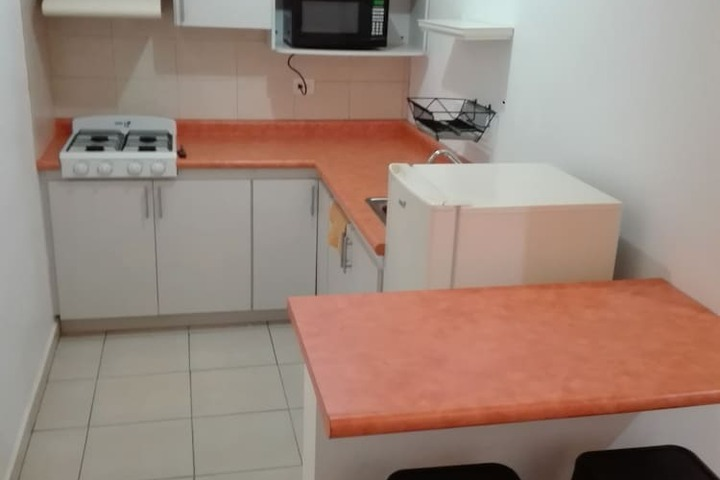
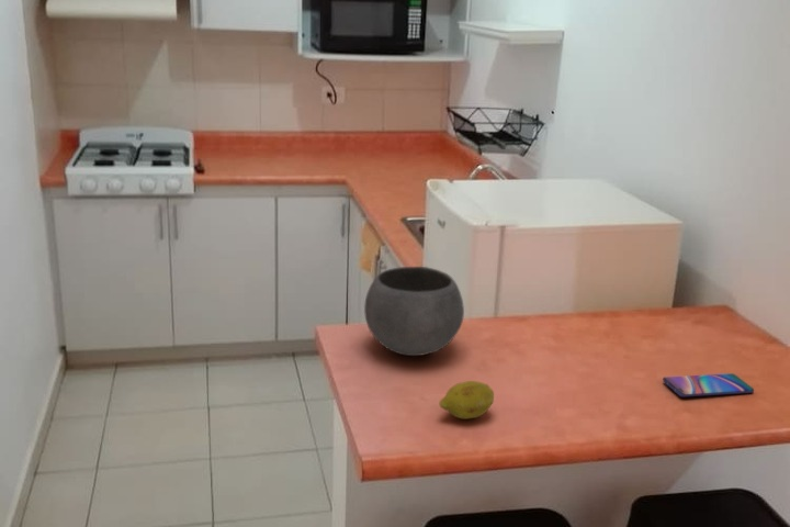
+ bowl (414, 314)
+ fruit (466, 400)
+ smartphone (708, 384)
